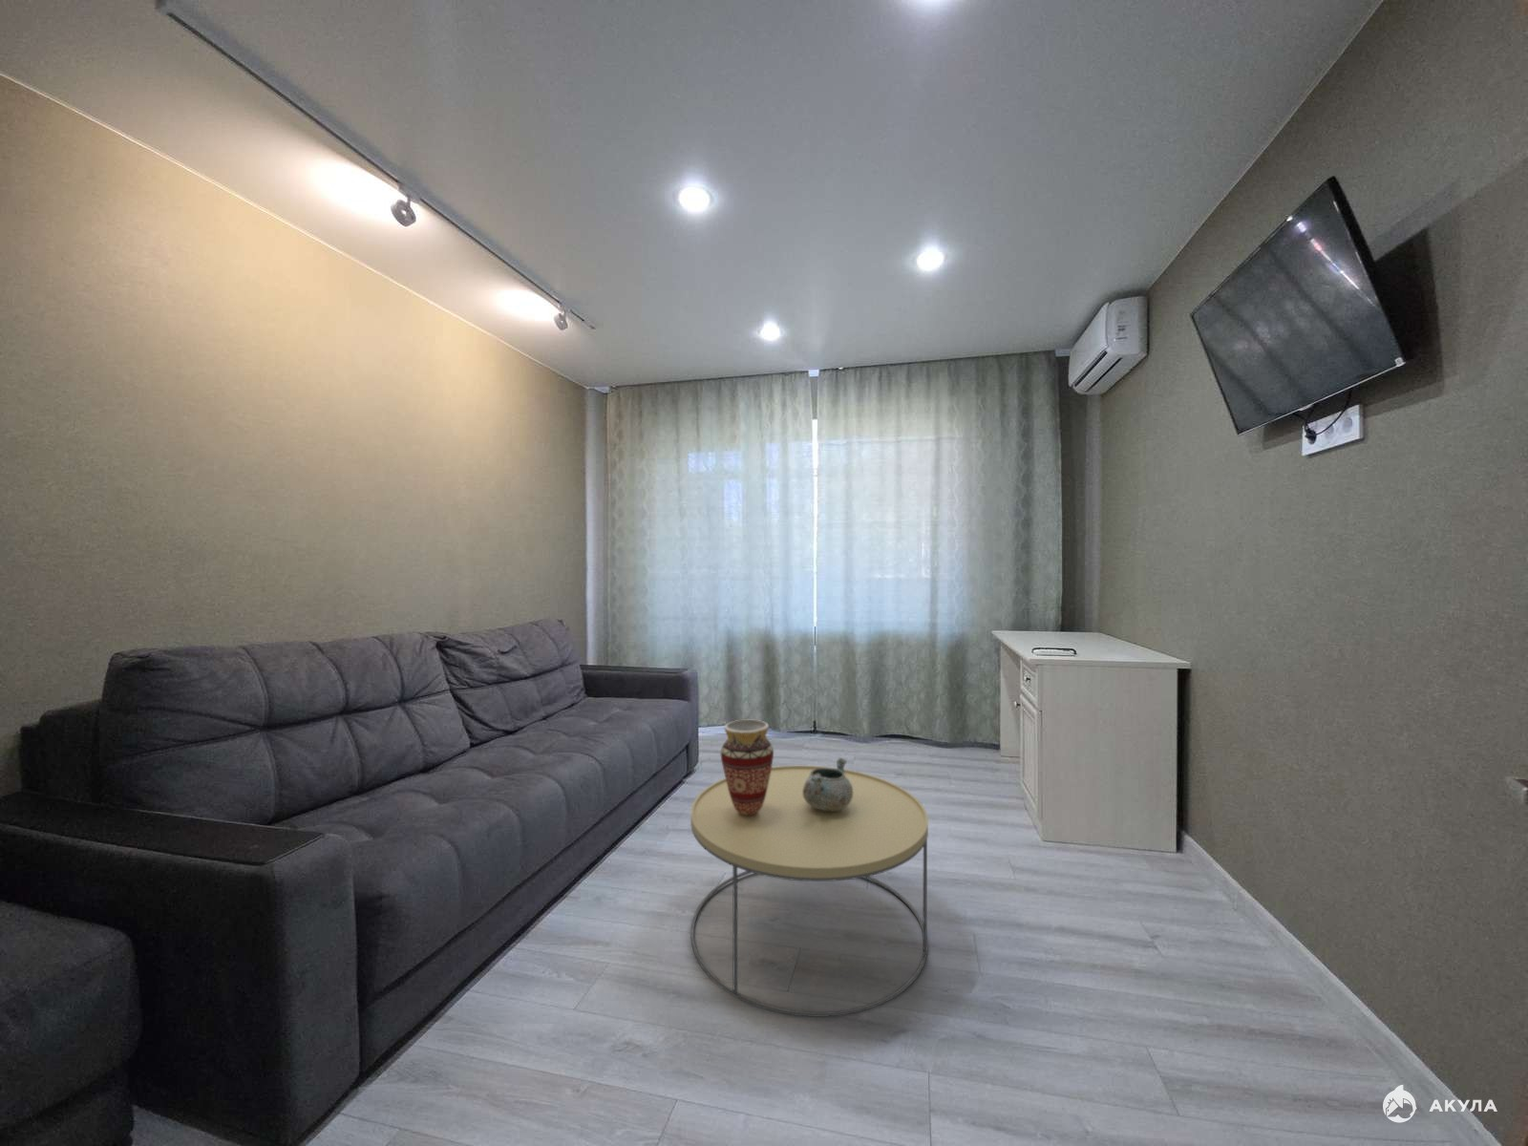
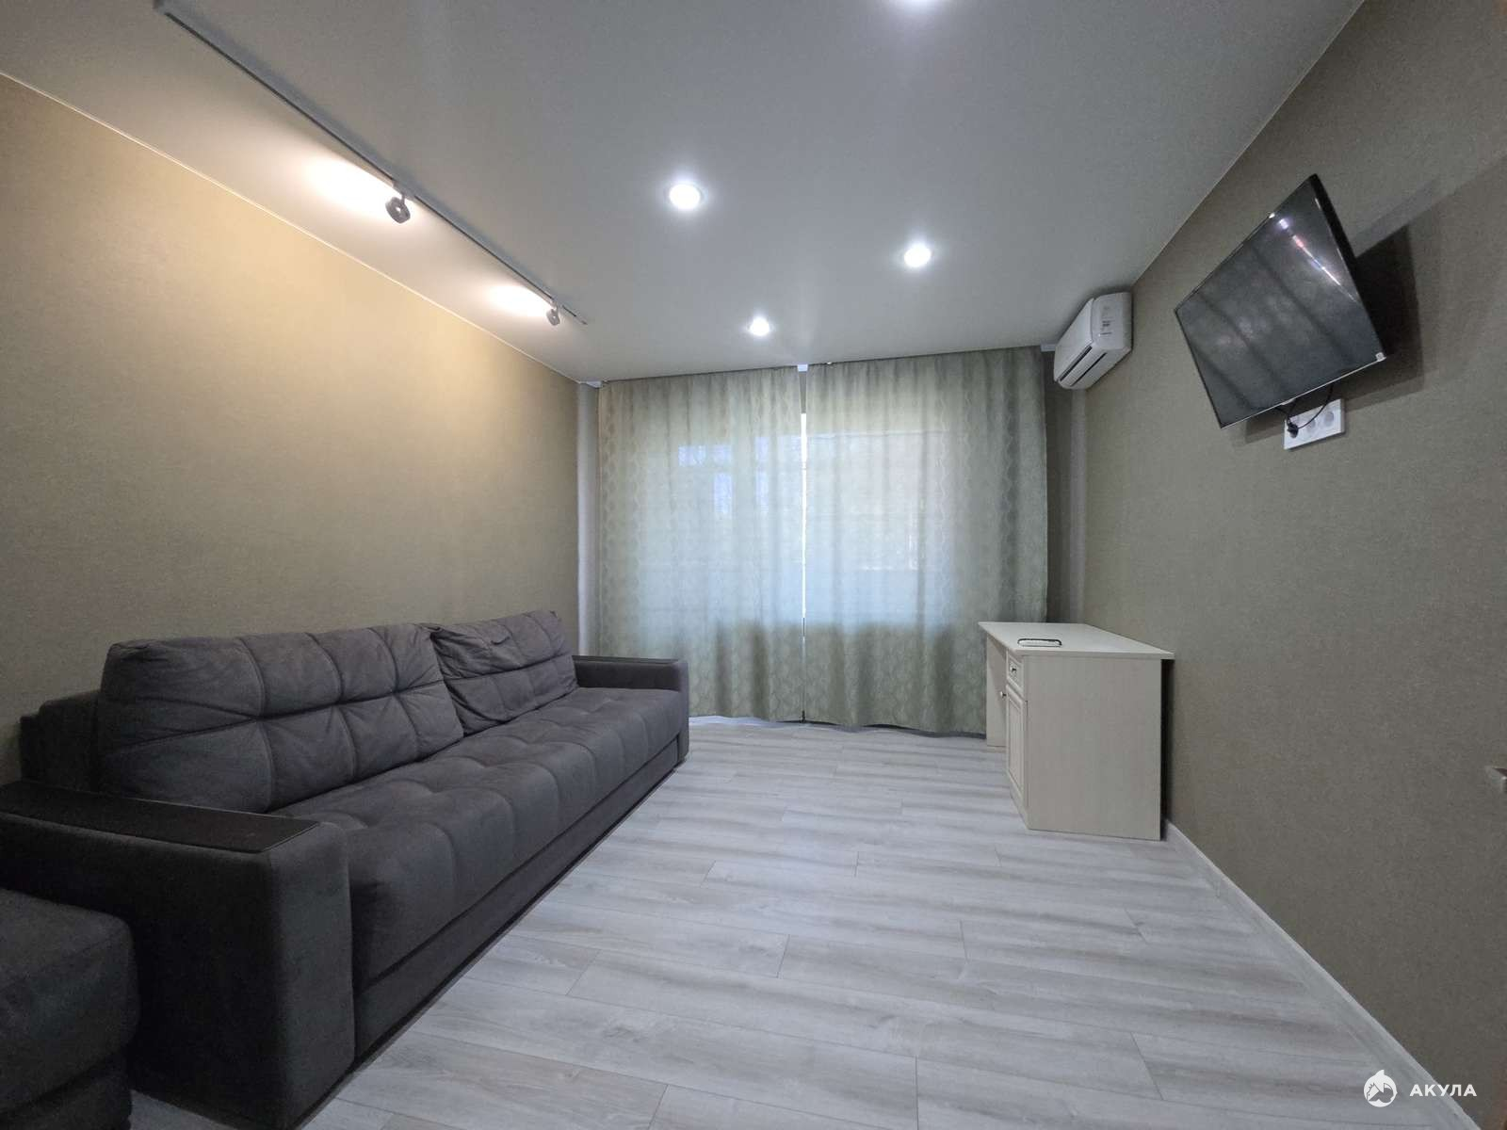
- decorative bowl (828, 782)
- coffee table (807, 866)
- vase (747, 764)
